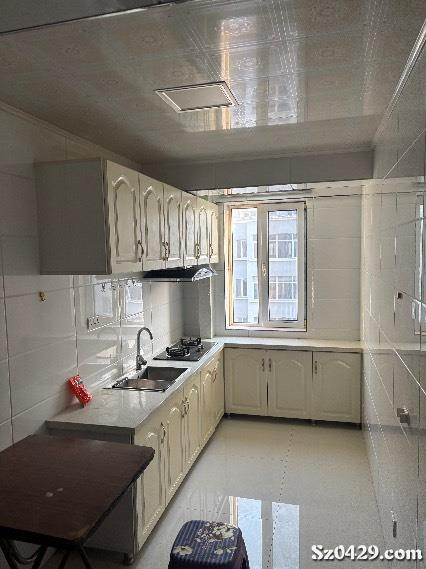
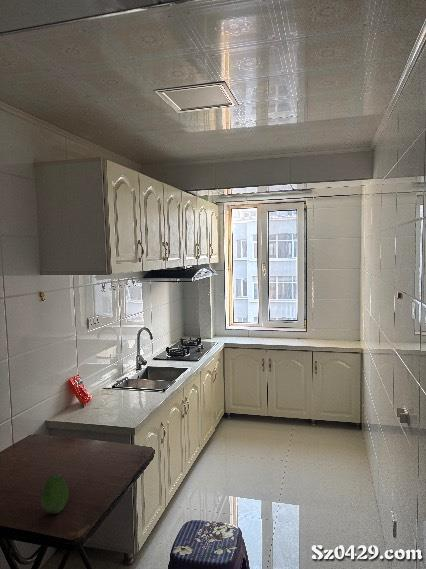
+ fruit (54, 493)
